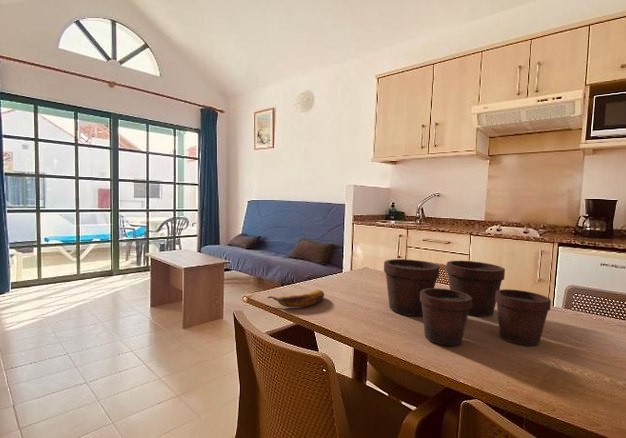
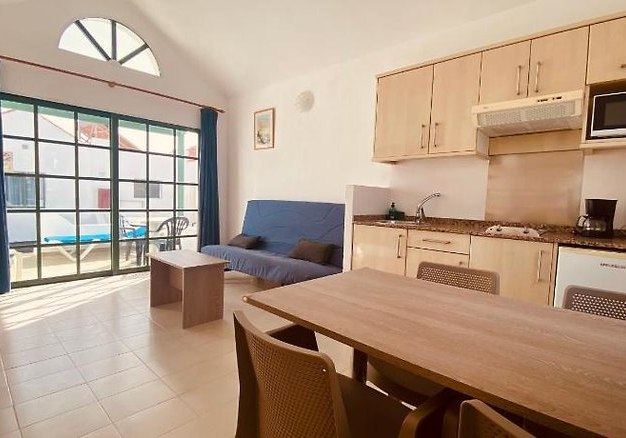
- flower pot (457, 296)
- banana (301, 296)
